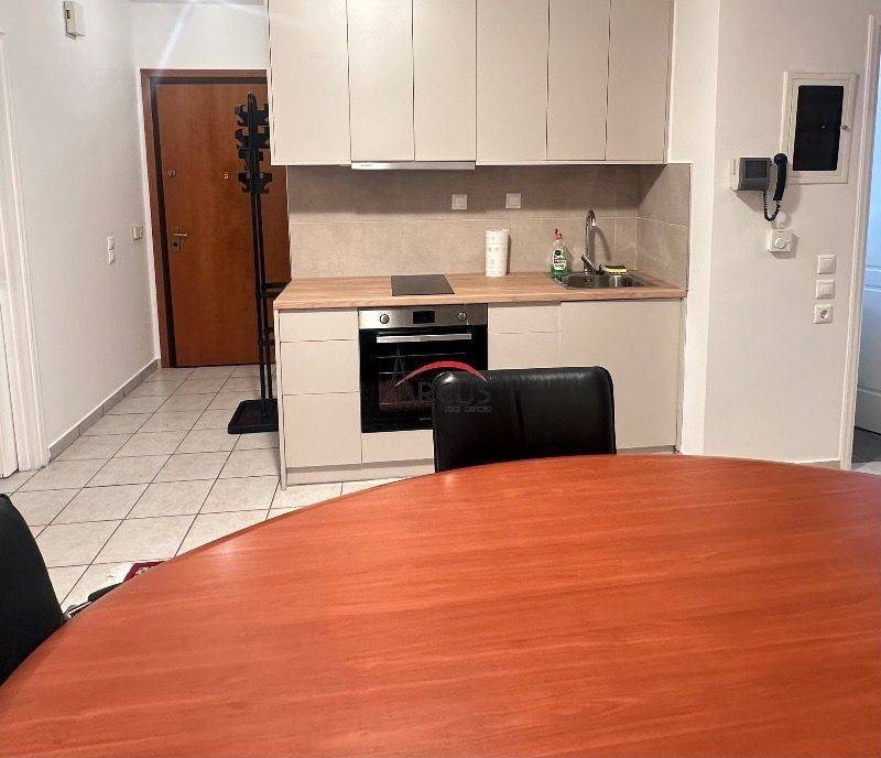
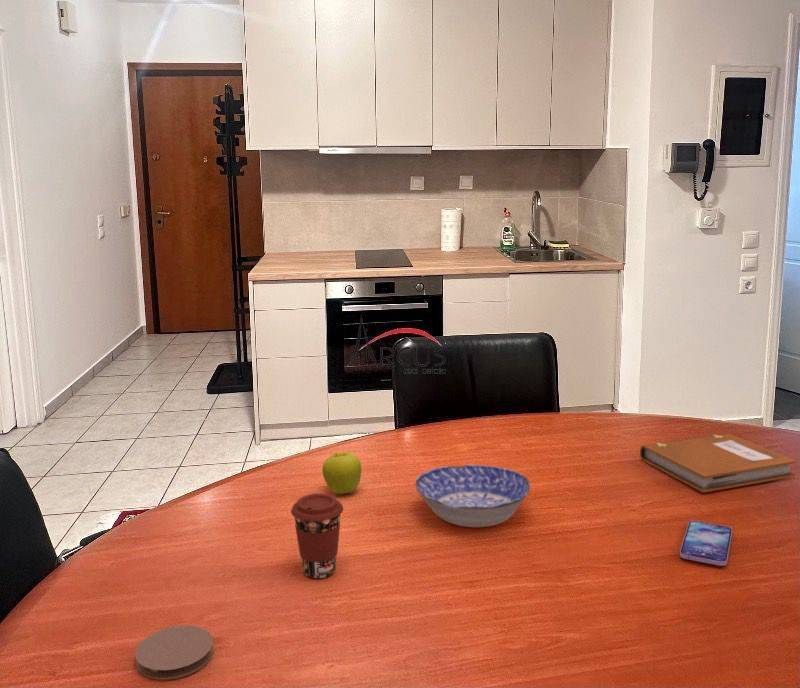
+ coffee cup (318, 536)
+ smartphone (706, 541)
+ notebook (717, 459)
+ coaster (174, 651)
+ bowl (471, 496)
+ fruit (341, 472)
